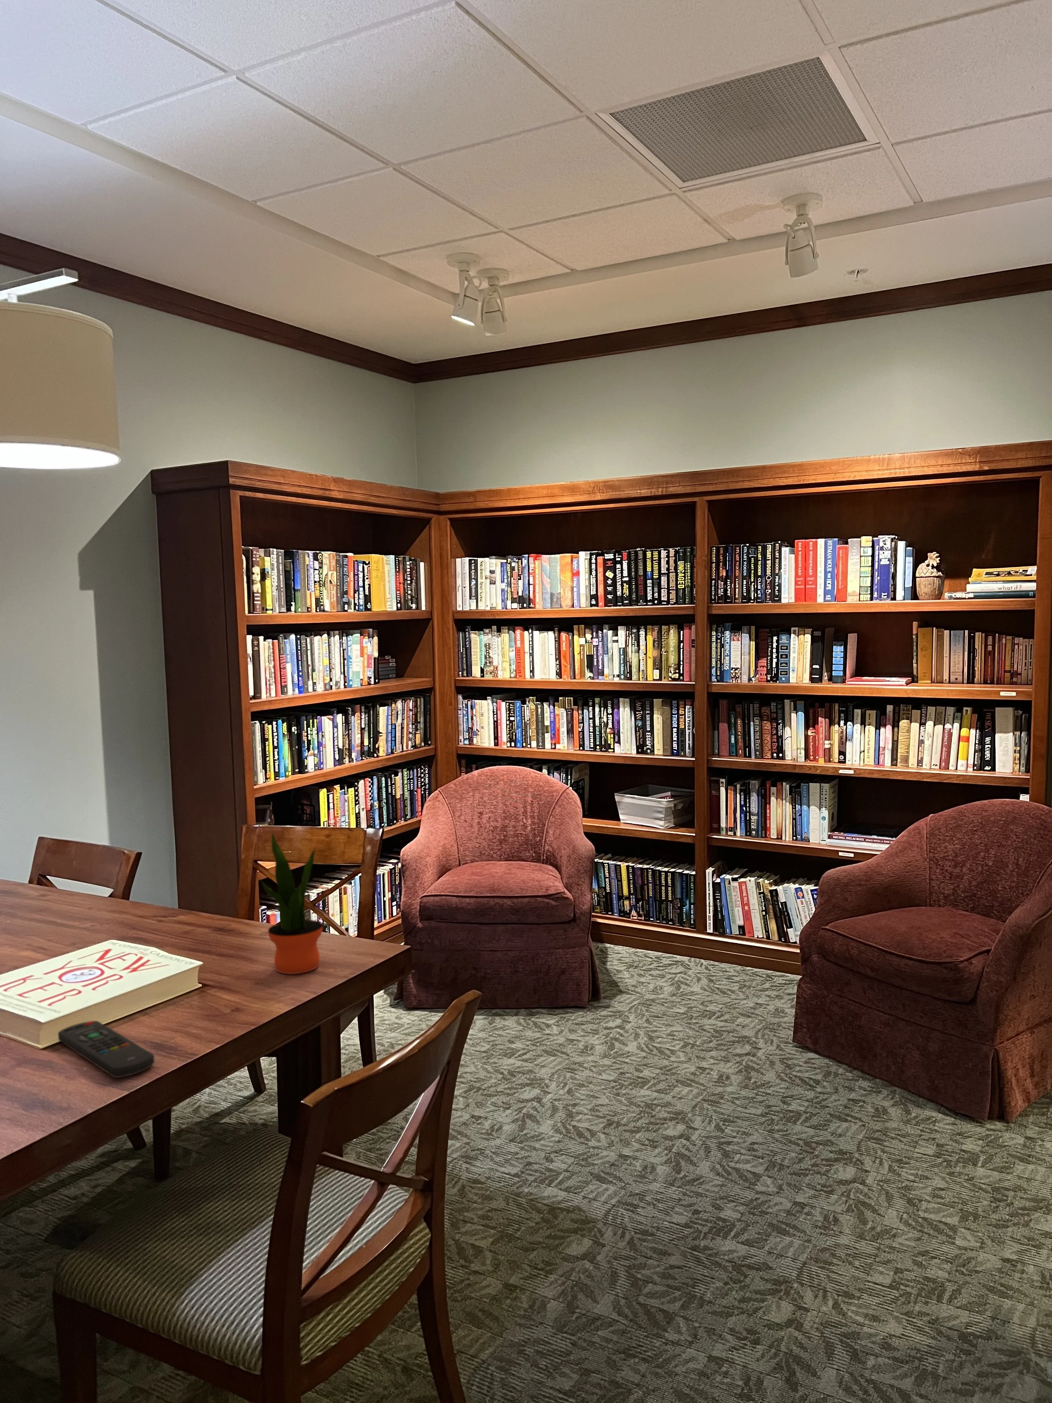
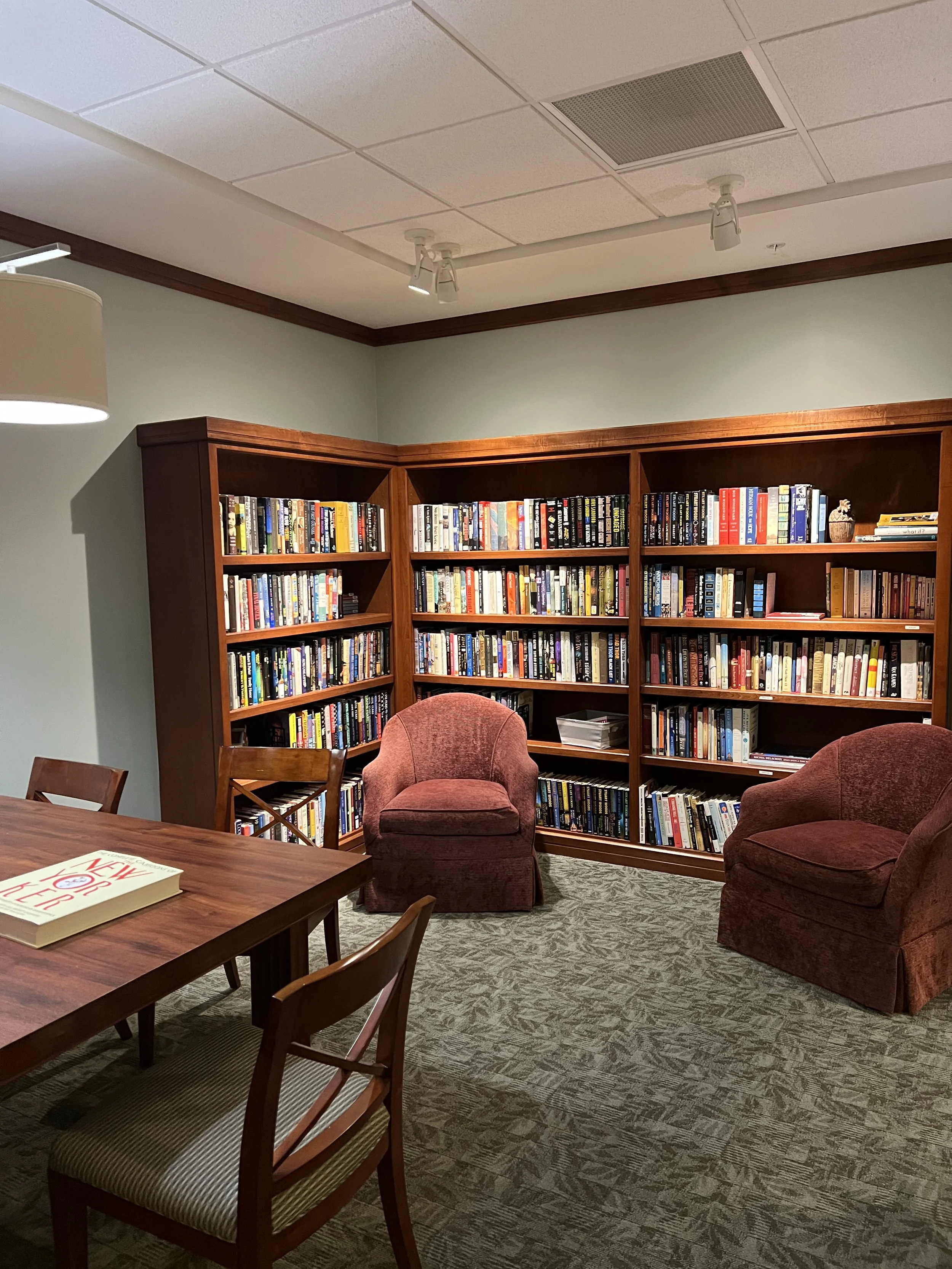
- remote control (105, 1047)
- potted plant (287, 902)
